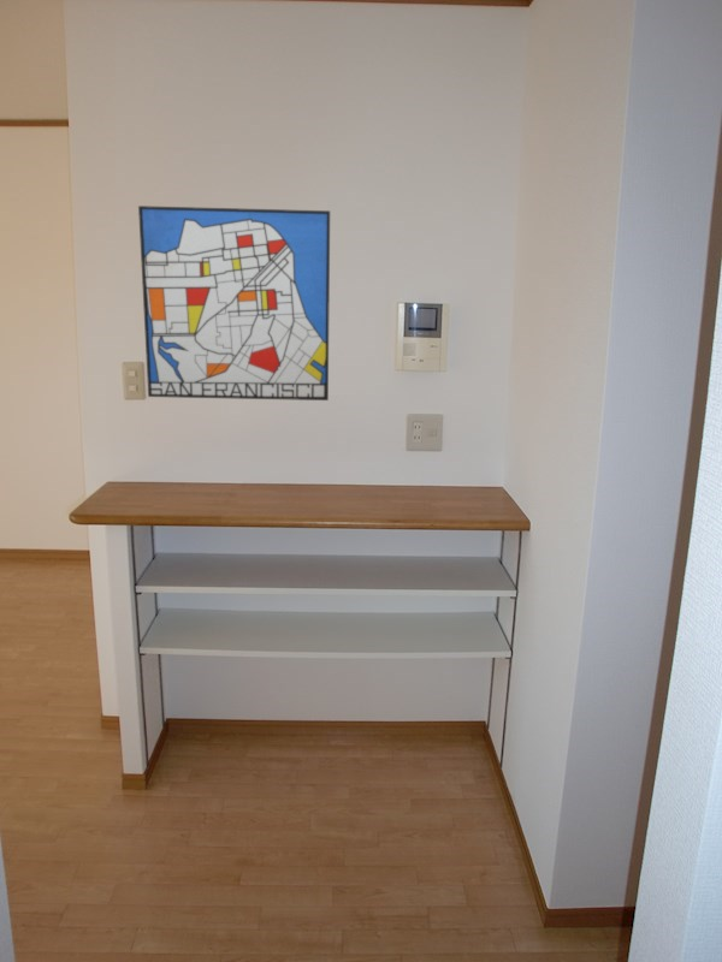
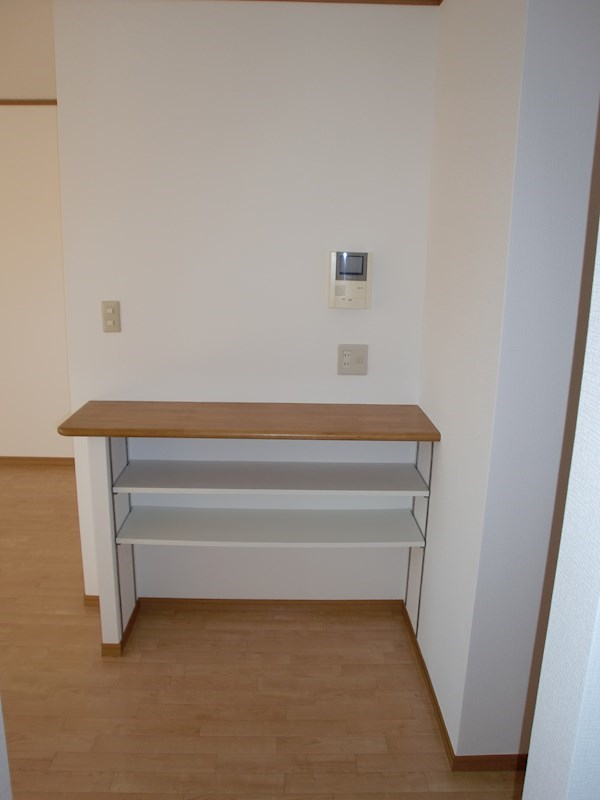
- wall art (236, 305)
